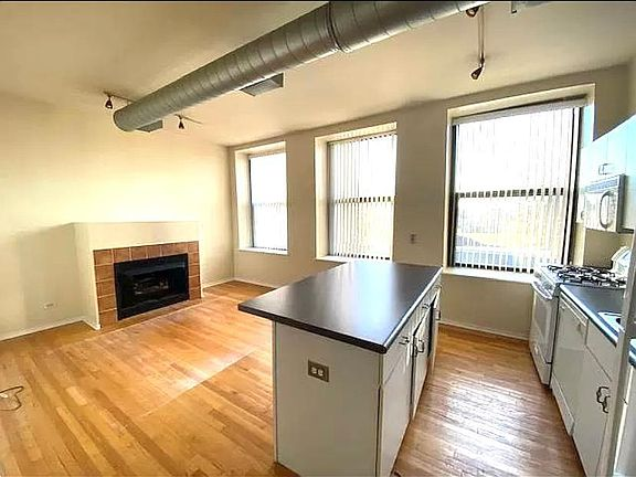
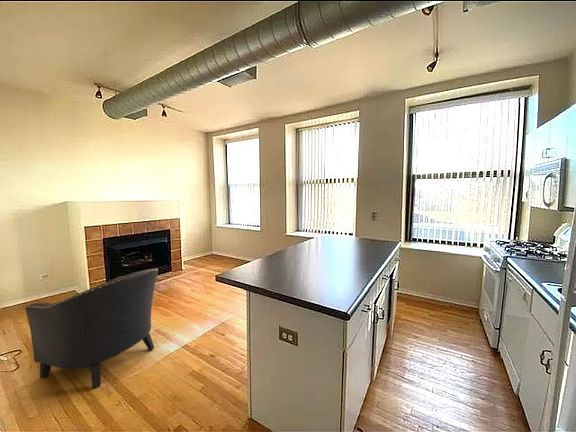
+ chair (107, 316)
